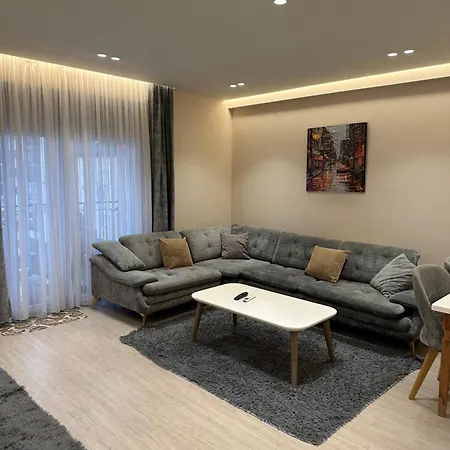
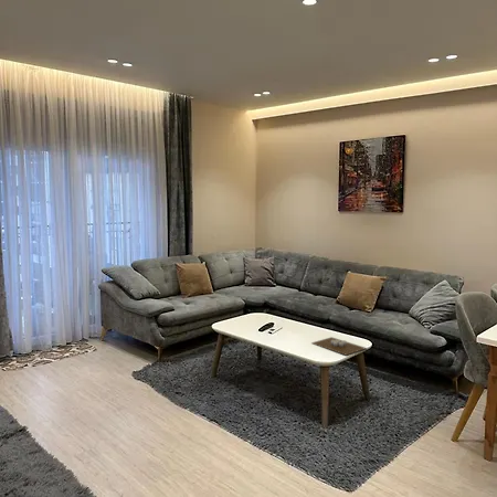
+ candle (338, 342)
